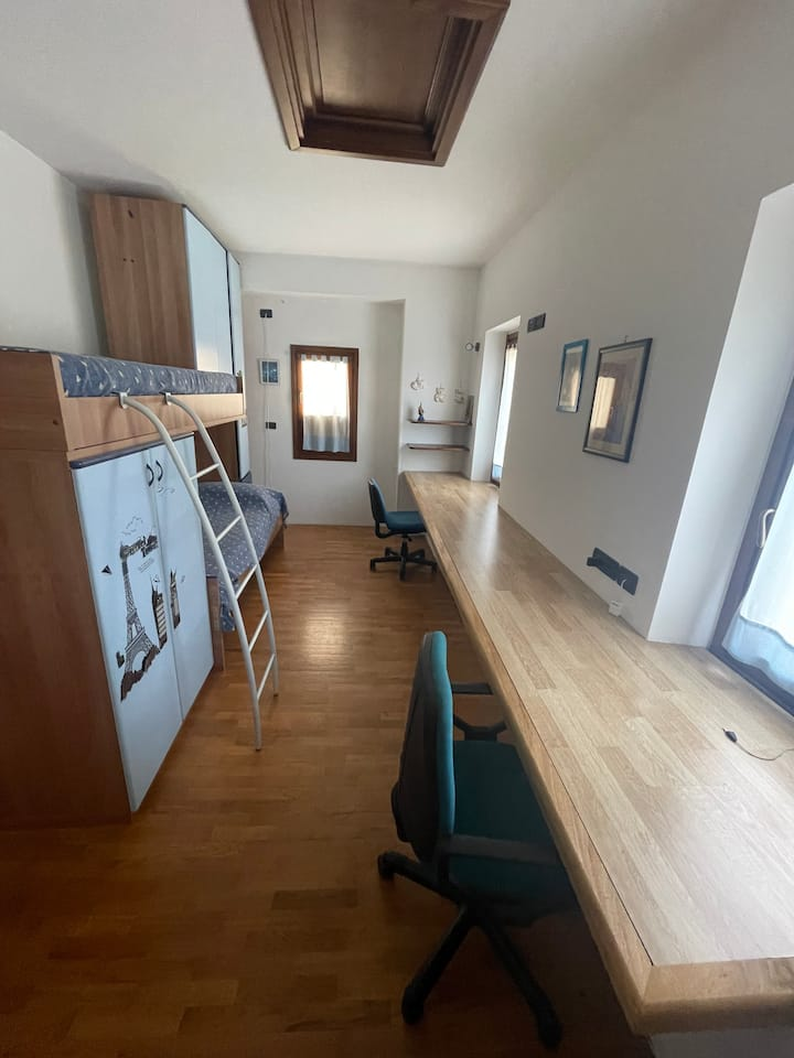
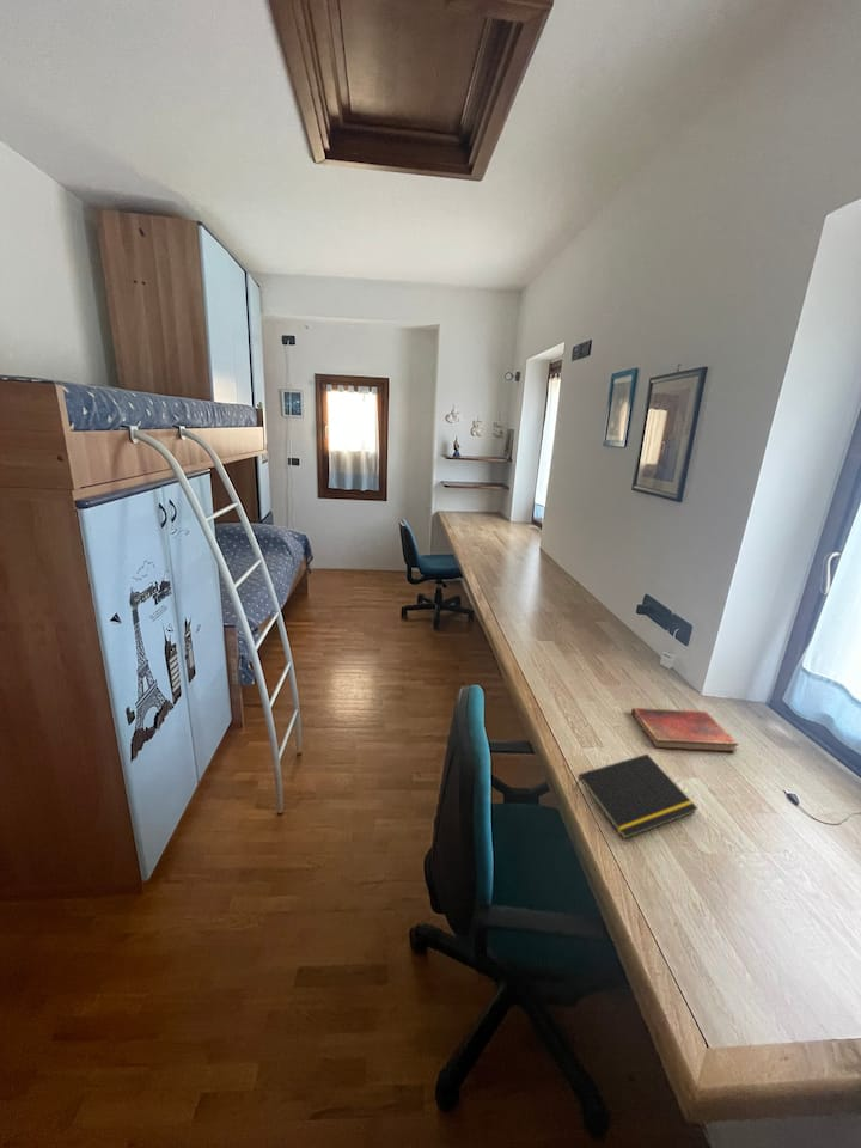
+ diary (680, 727)
+ notepad (636, 792)
